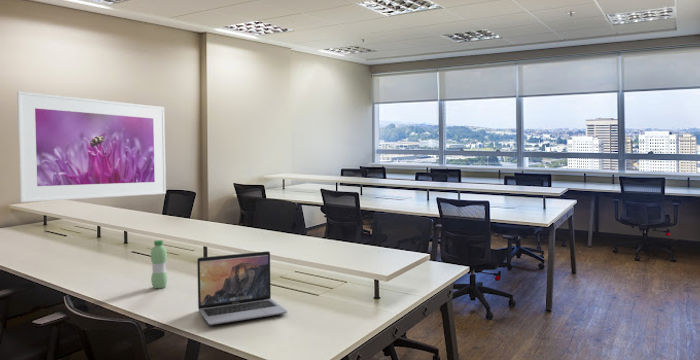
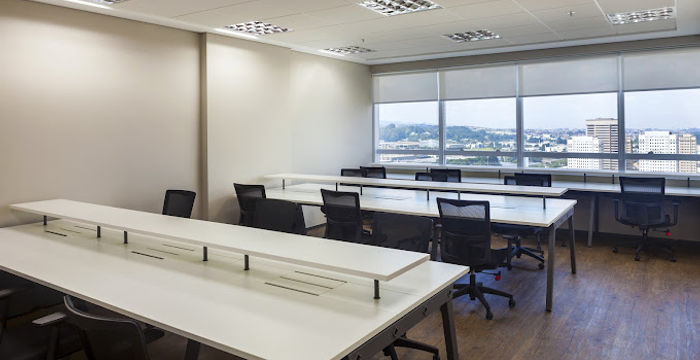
- water bottle (159, 264)
- laptop (242, 285)
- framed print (100, 148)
